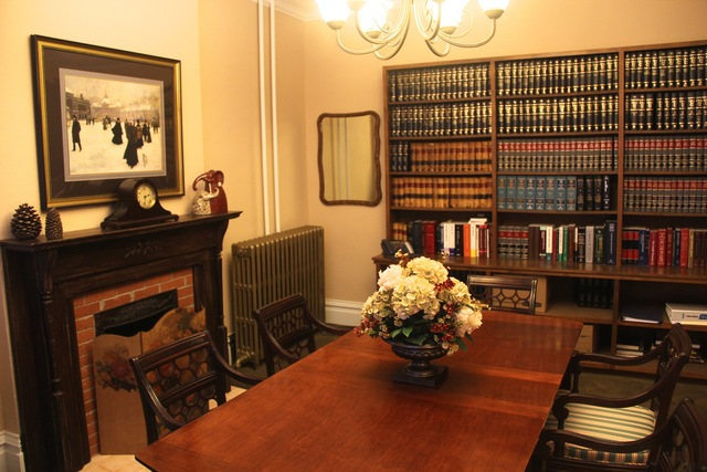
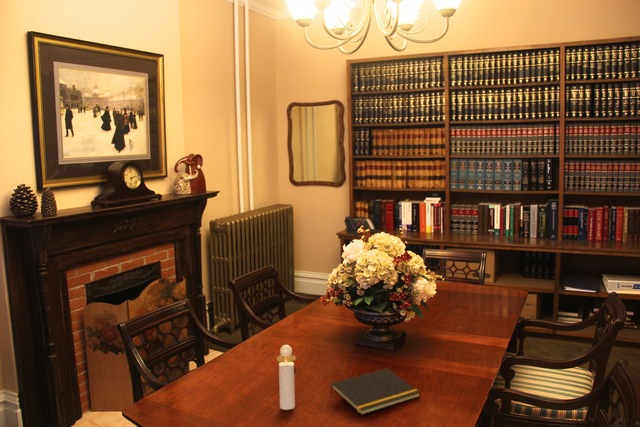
+ notepad (375, 389)
+ perfume bottle (286, 377)
